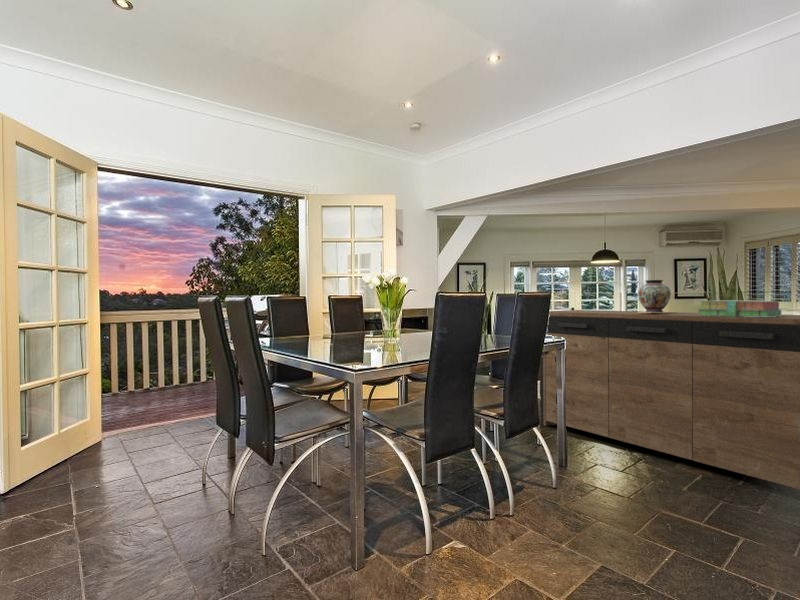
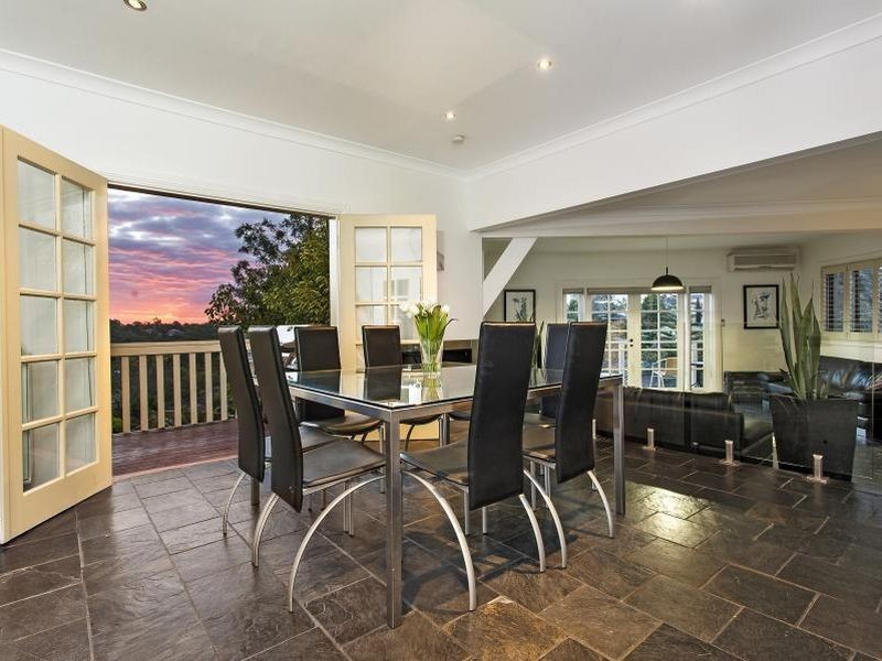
- decorative vase (655, 296)
- stack of books (738, 307)
- sideboard (663, 380)
